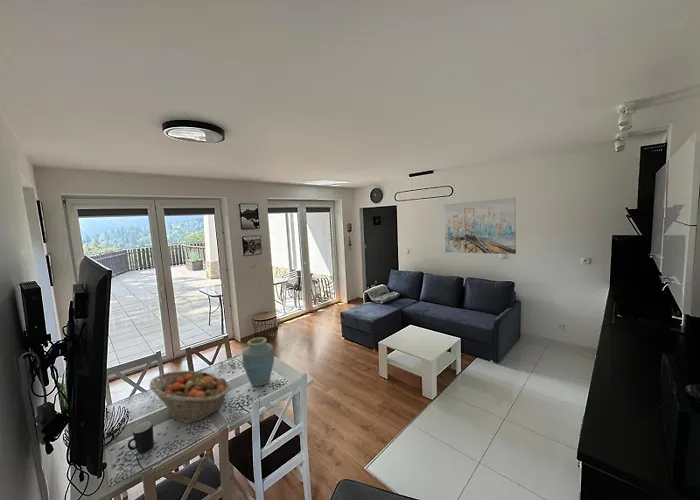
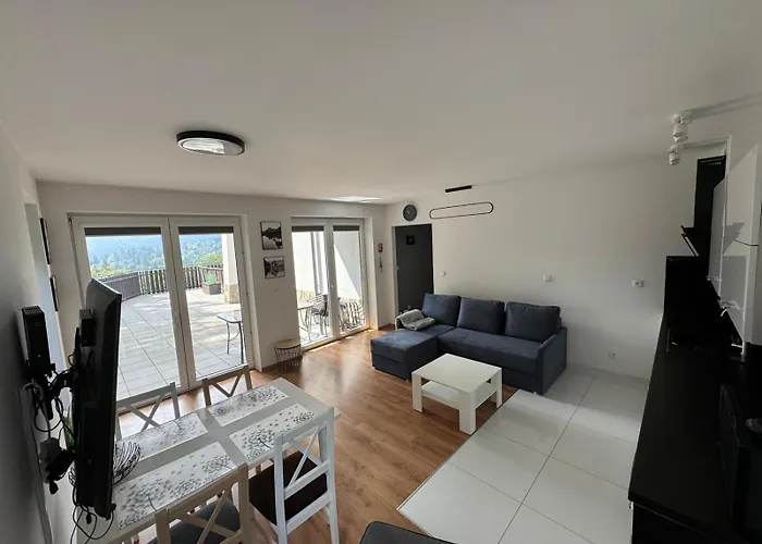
- fruit basket (191, 390)
- vase (258, 361)
- wall art (477, 227)
- mug (141, 439)
